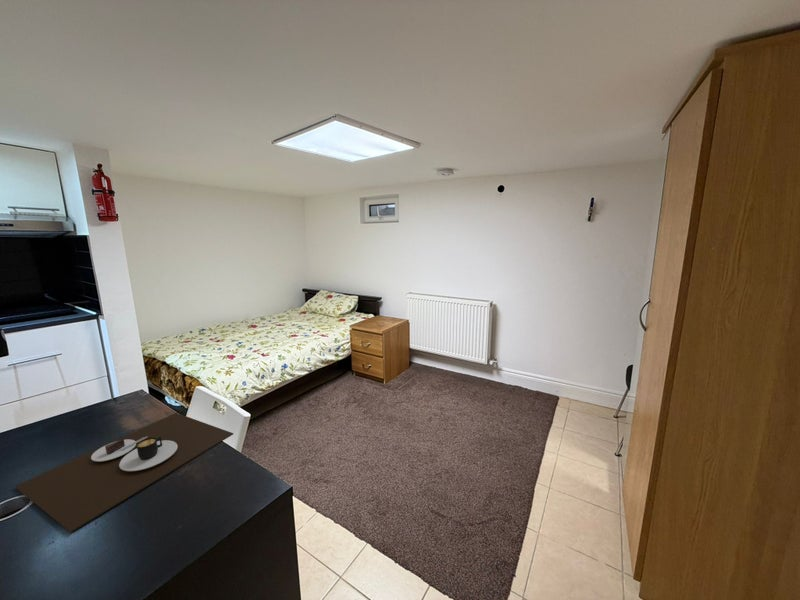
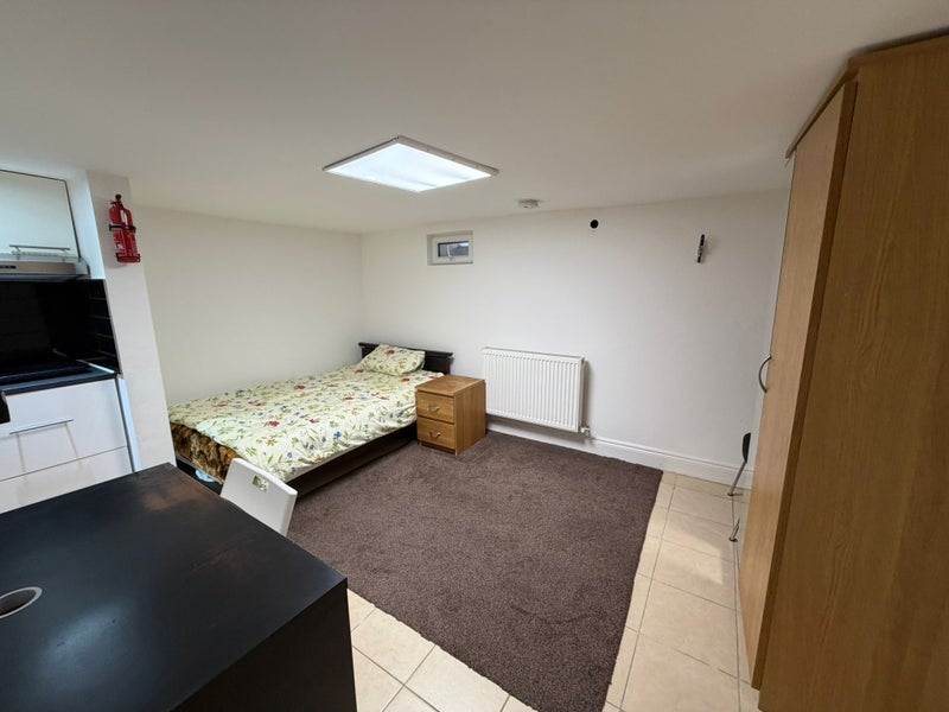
- place mat (135, 449)
